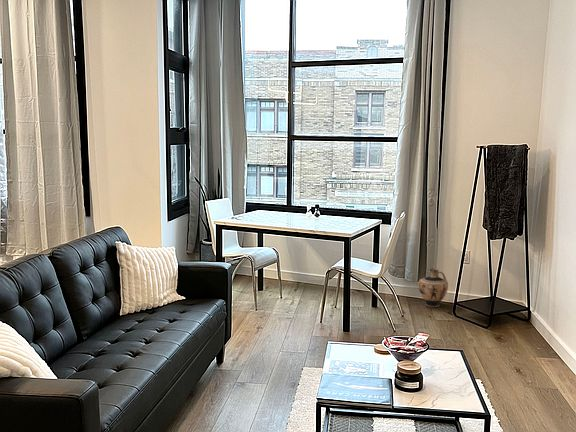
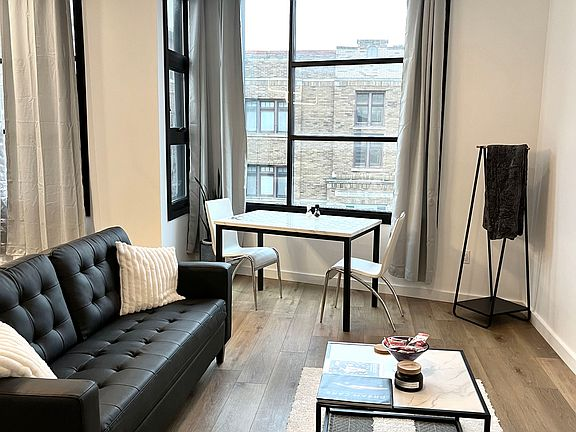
- ceramic jug (433, 287)
